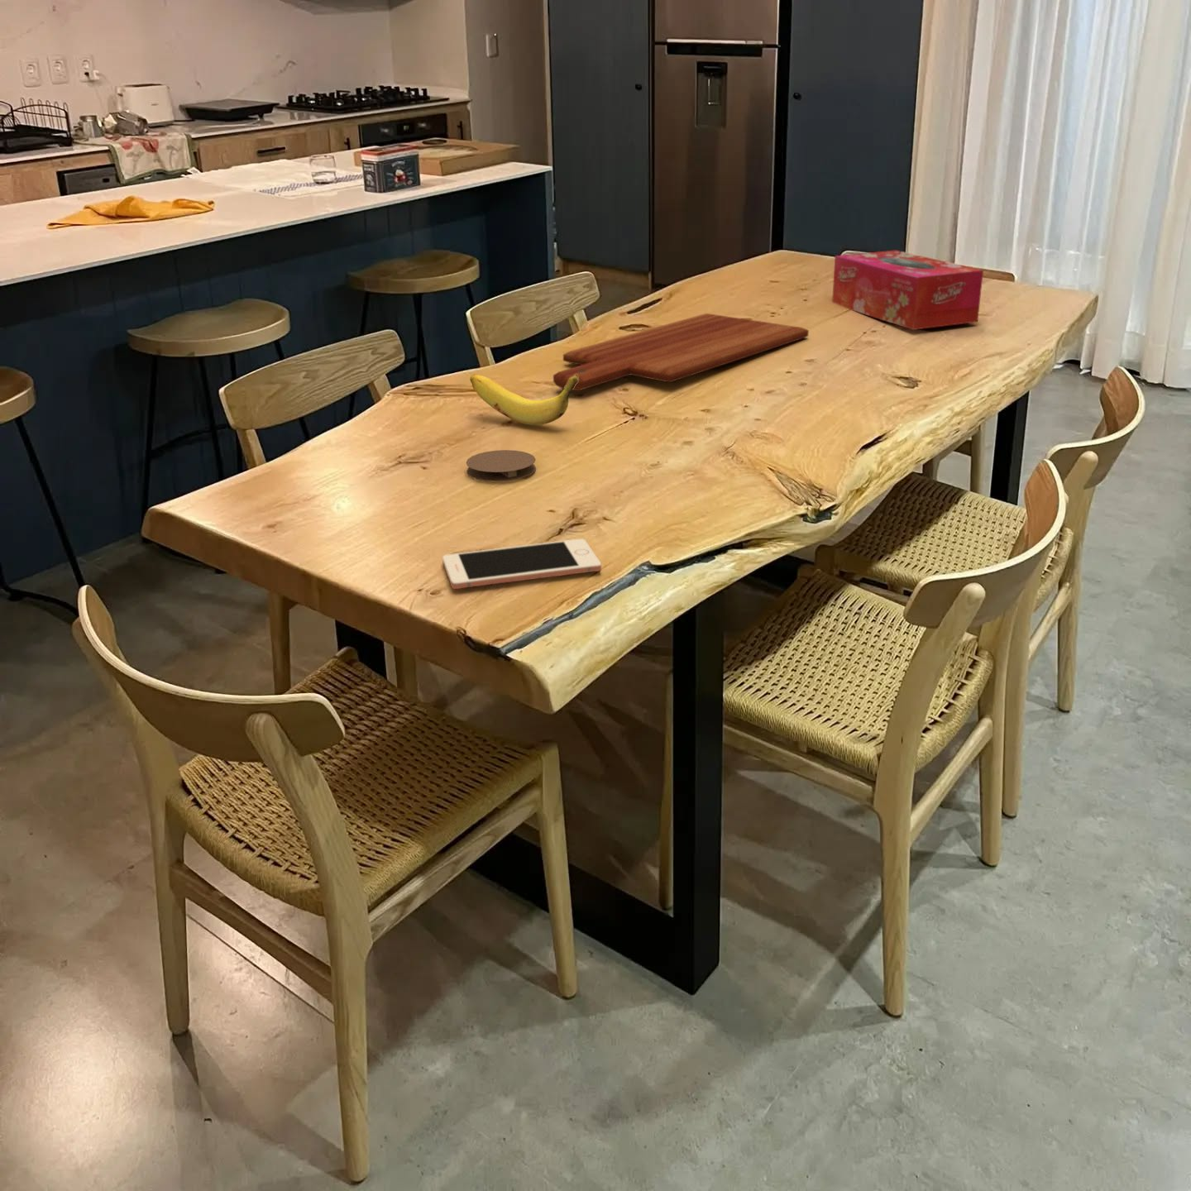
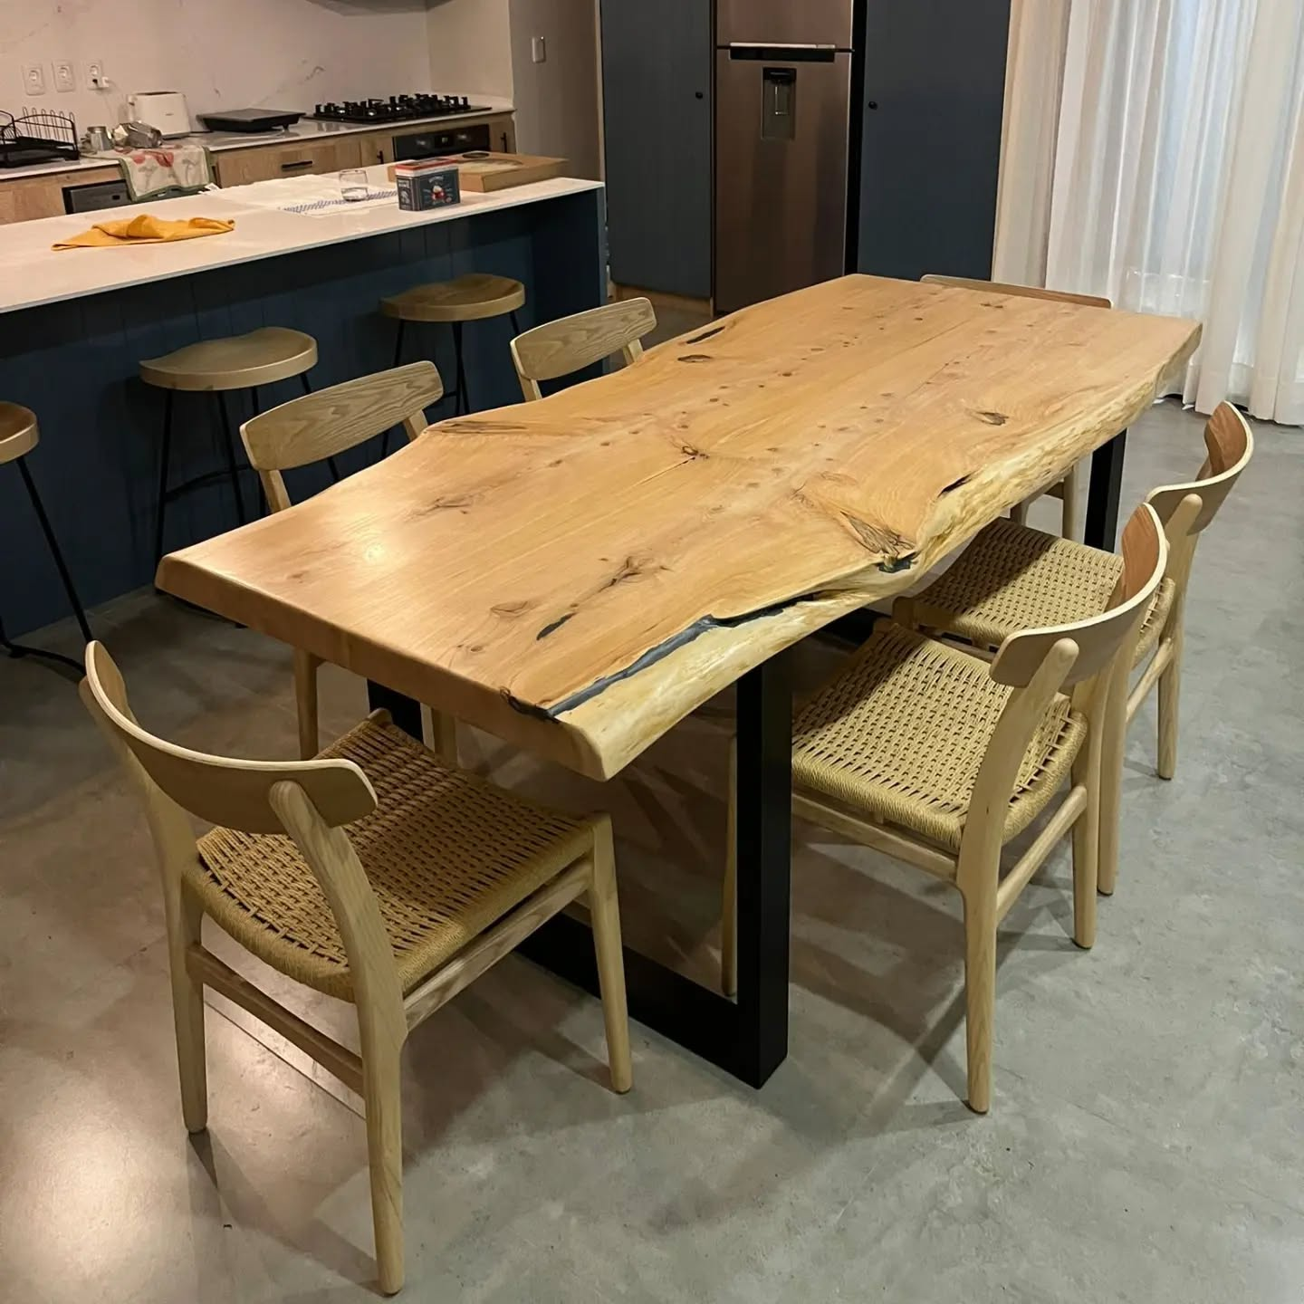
- tissue box (904, 288)
- cutting board (684, 346)
- coaster (501, 465)
- cell phone (521, 563)
- banana (522, 398)
